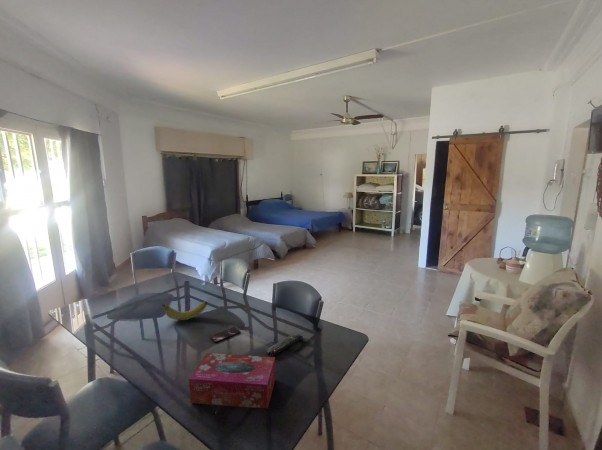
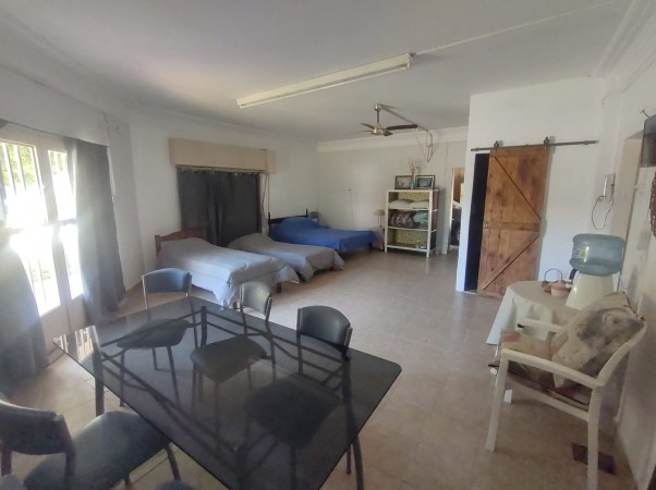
- smartphone (225, 334)
- fruit (185, 312)
- remote control (285, 343)
- tissue box (234, 378)
